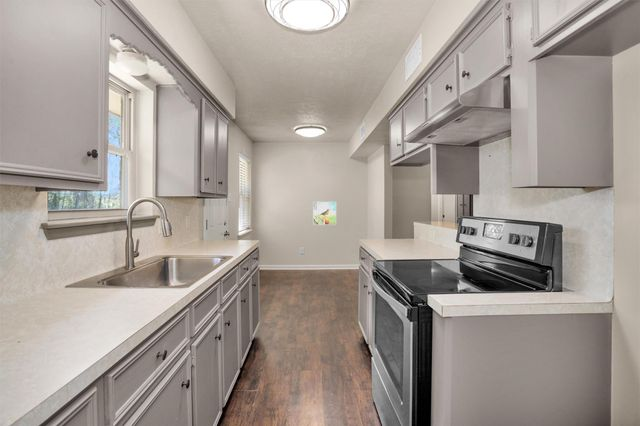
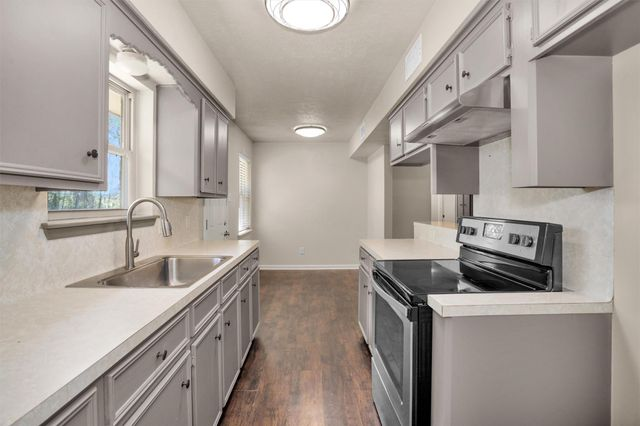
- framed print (324, 213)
